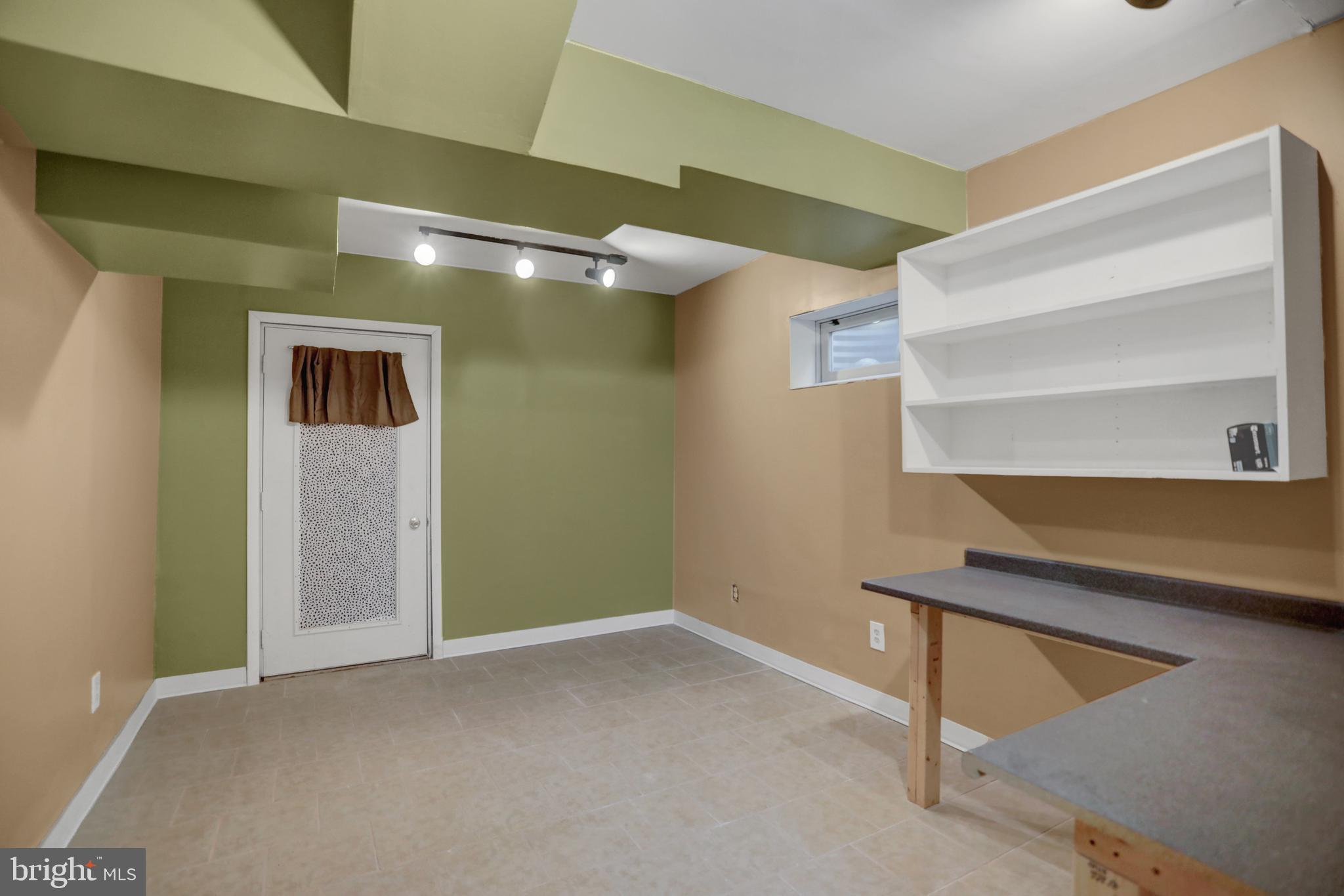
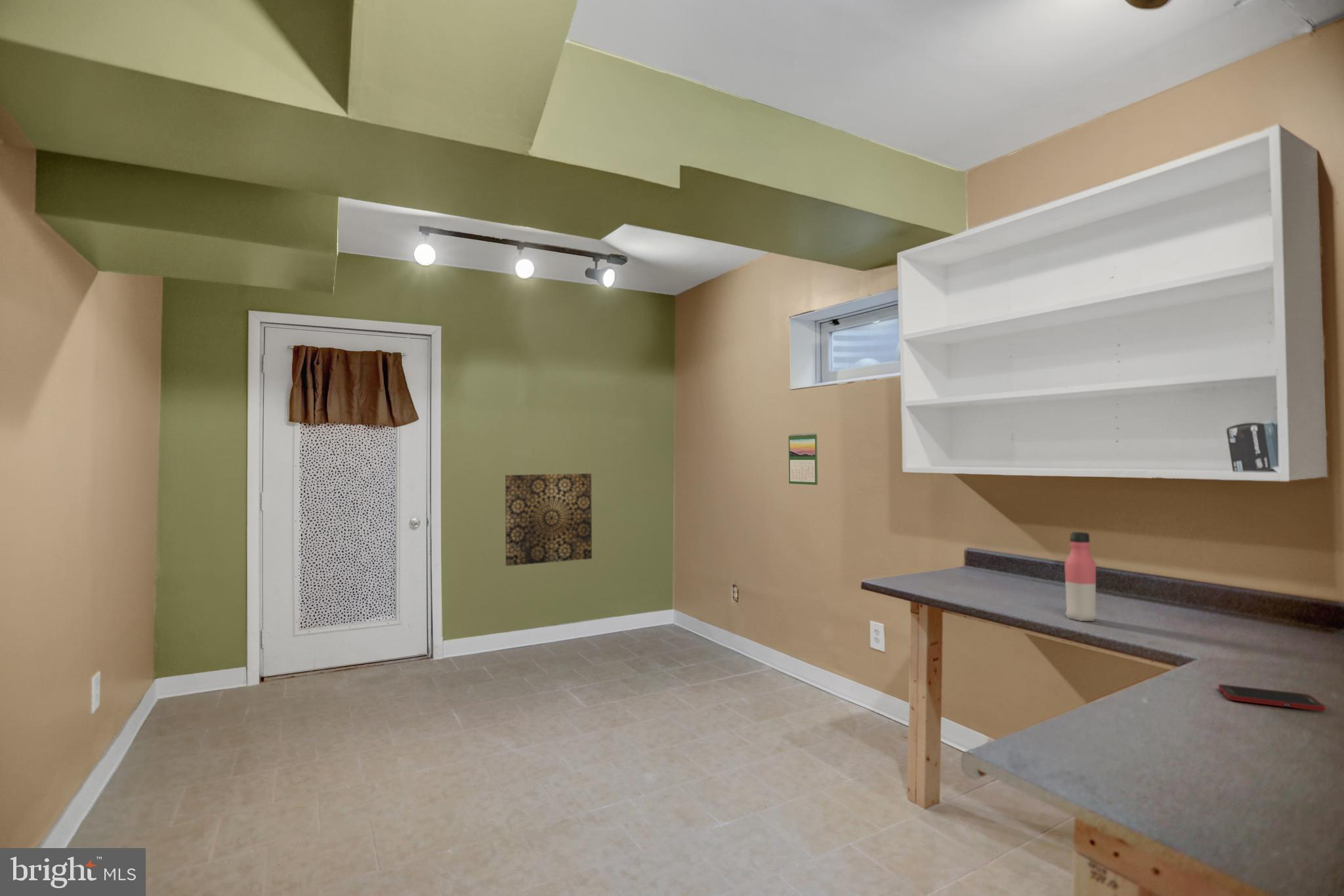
+ water bottle (1080, 575)
+ wall art (549, 518)
+ cell phone (1269, 697)
+ calendar (803, 458)
